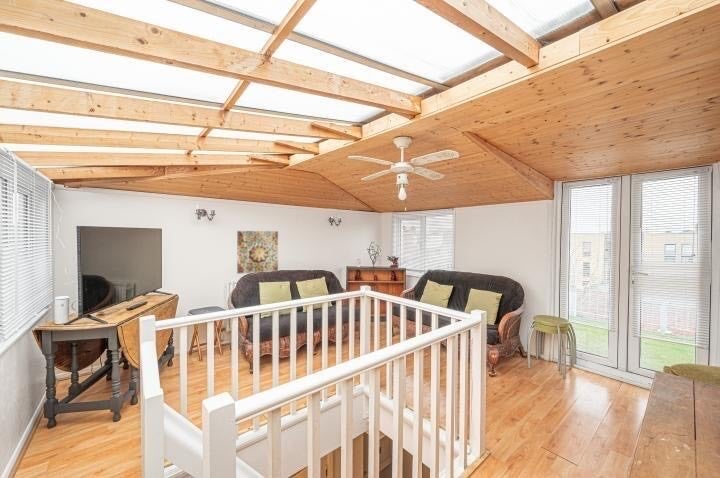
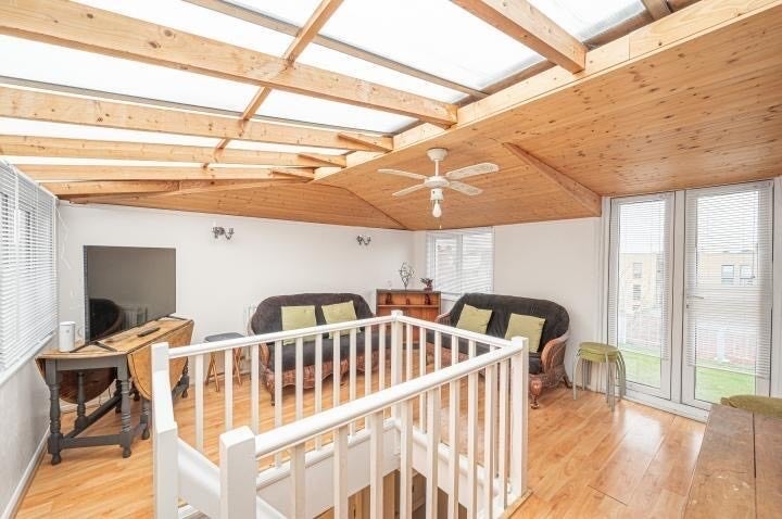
- wall art (258, 251)
